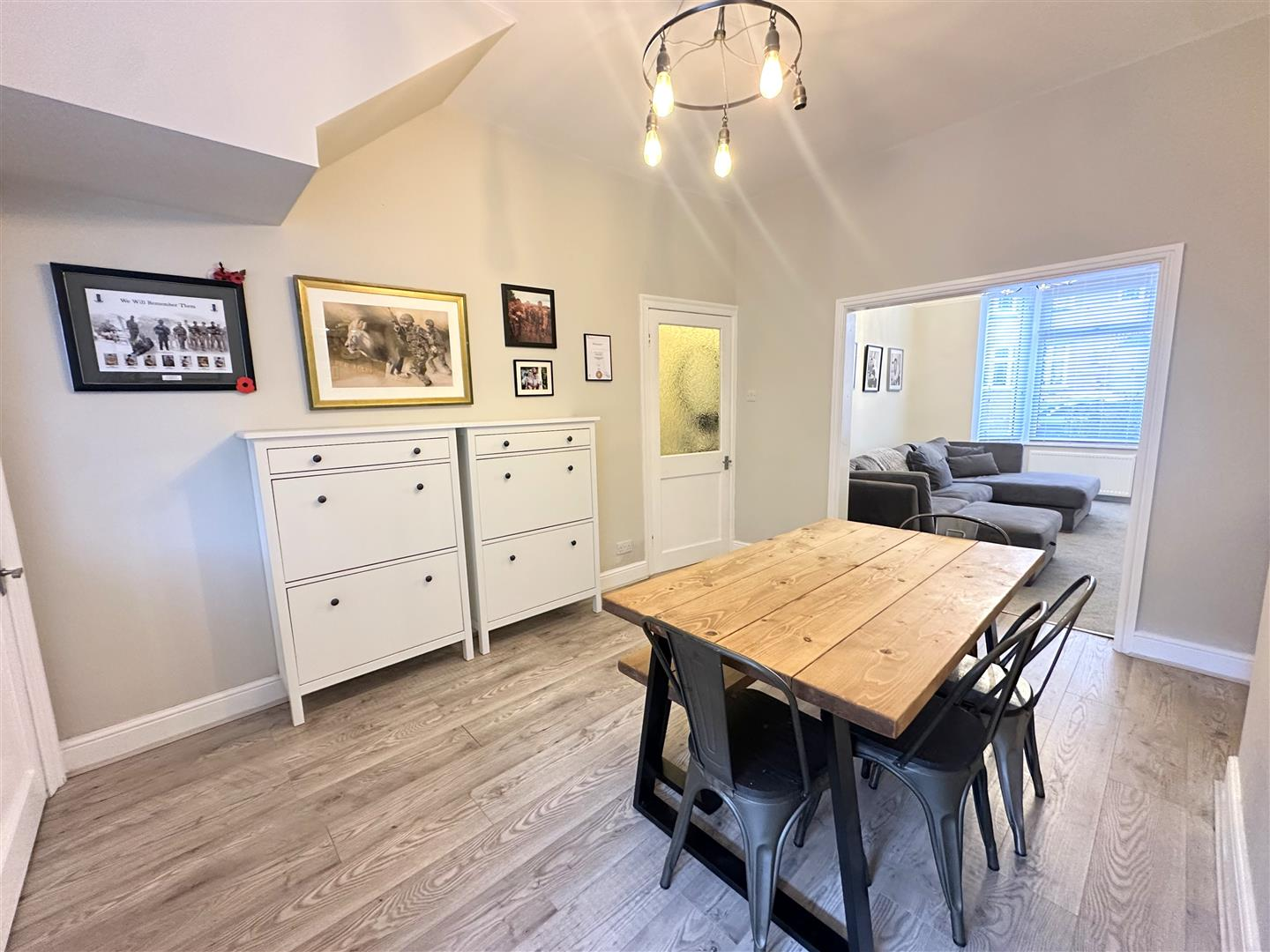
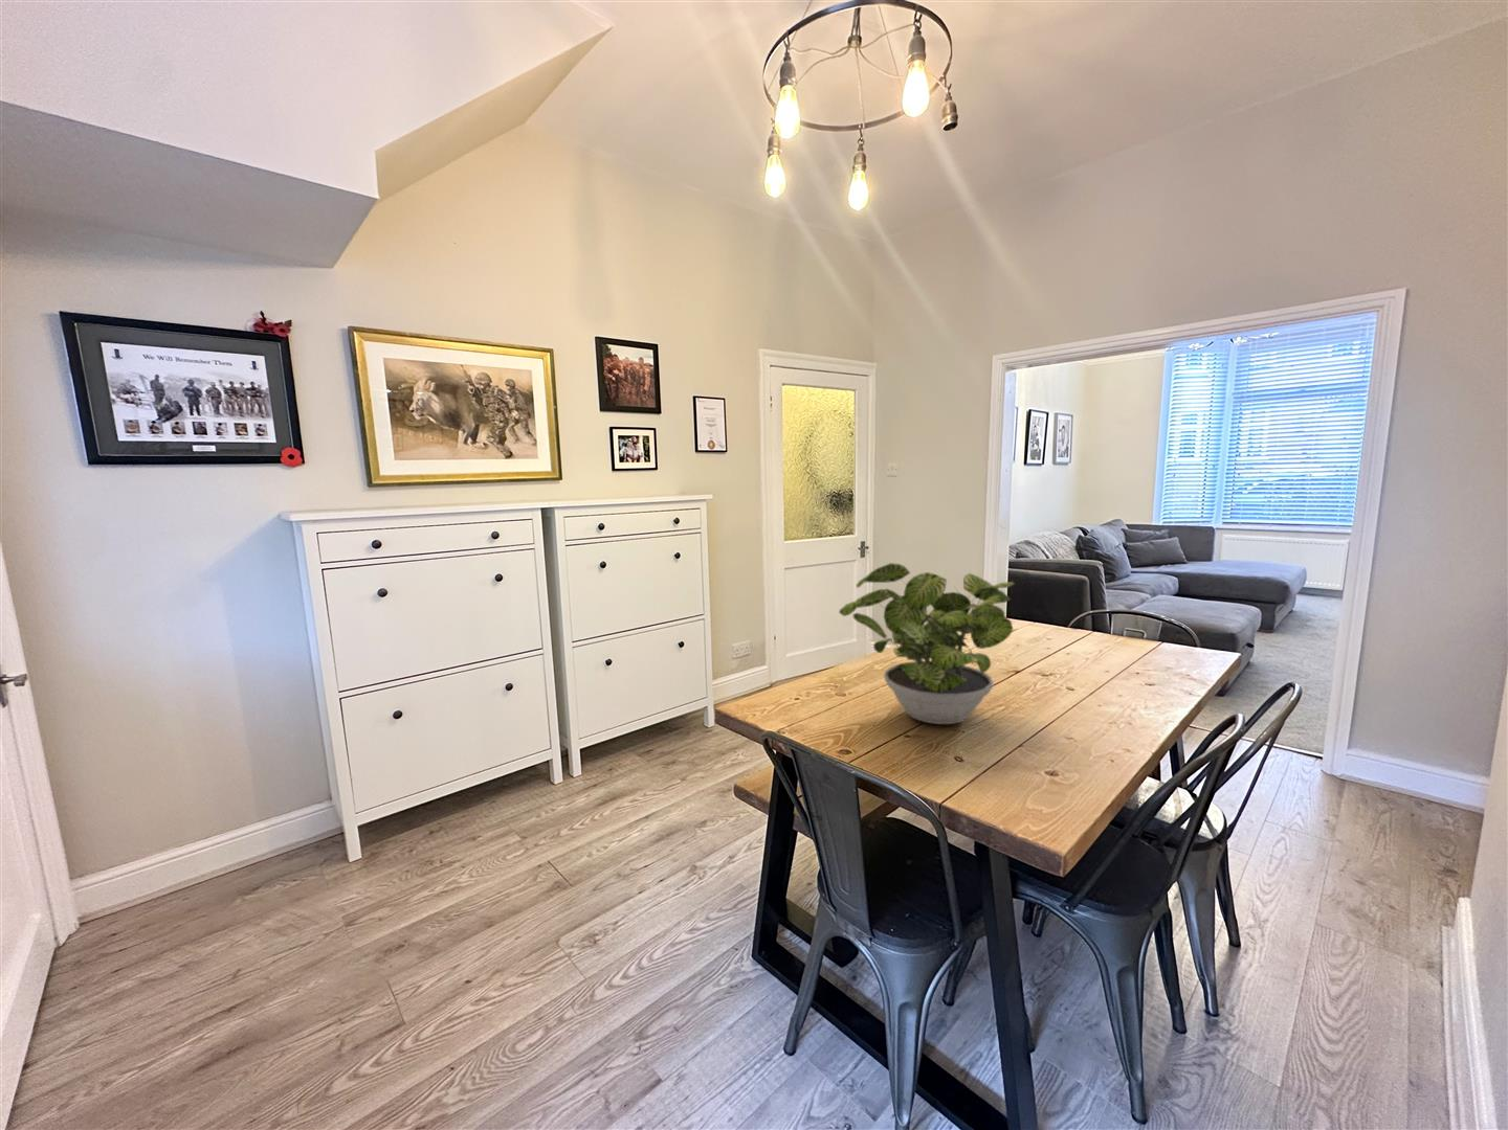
+ potted plant (927, 639)
